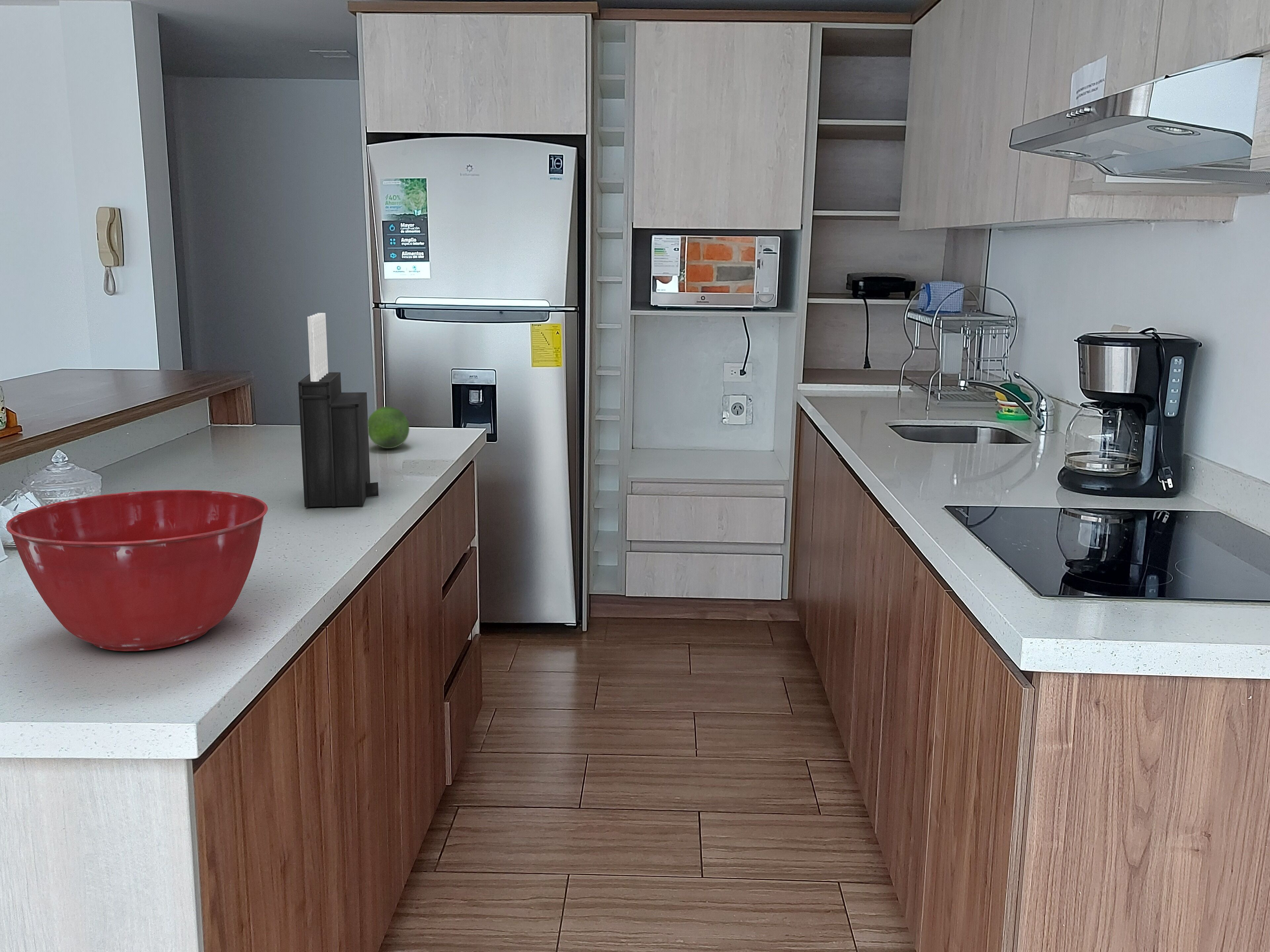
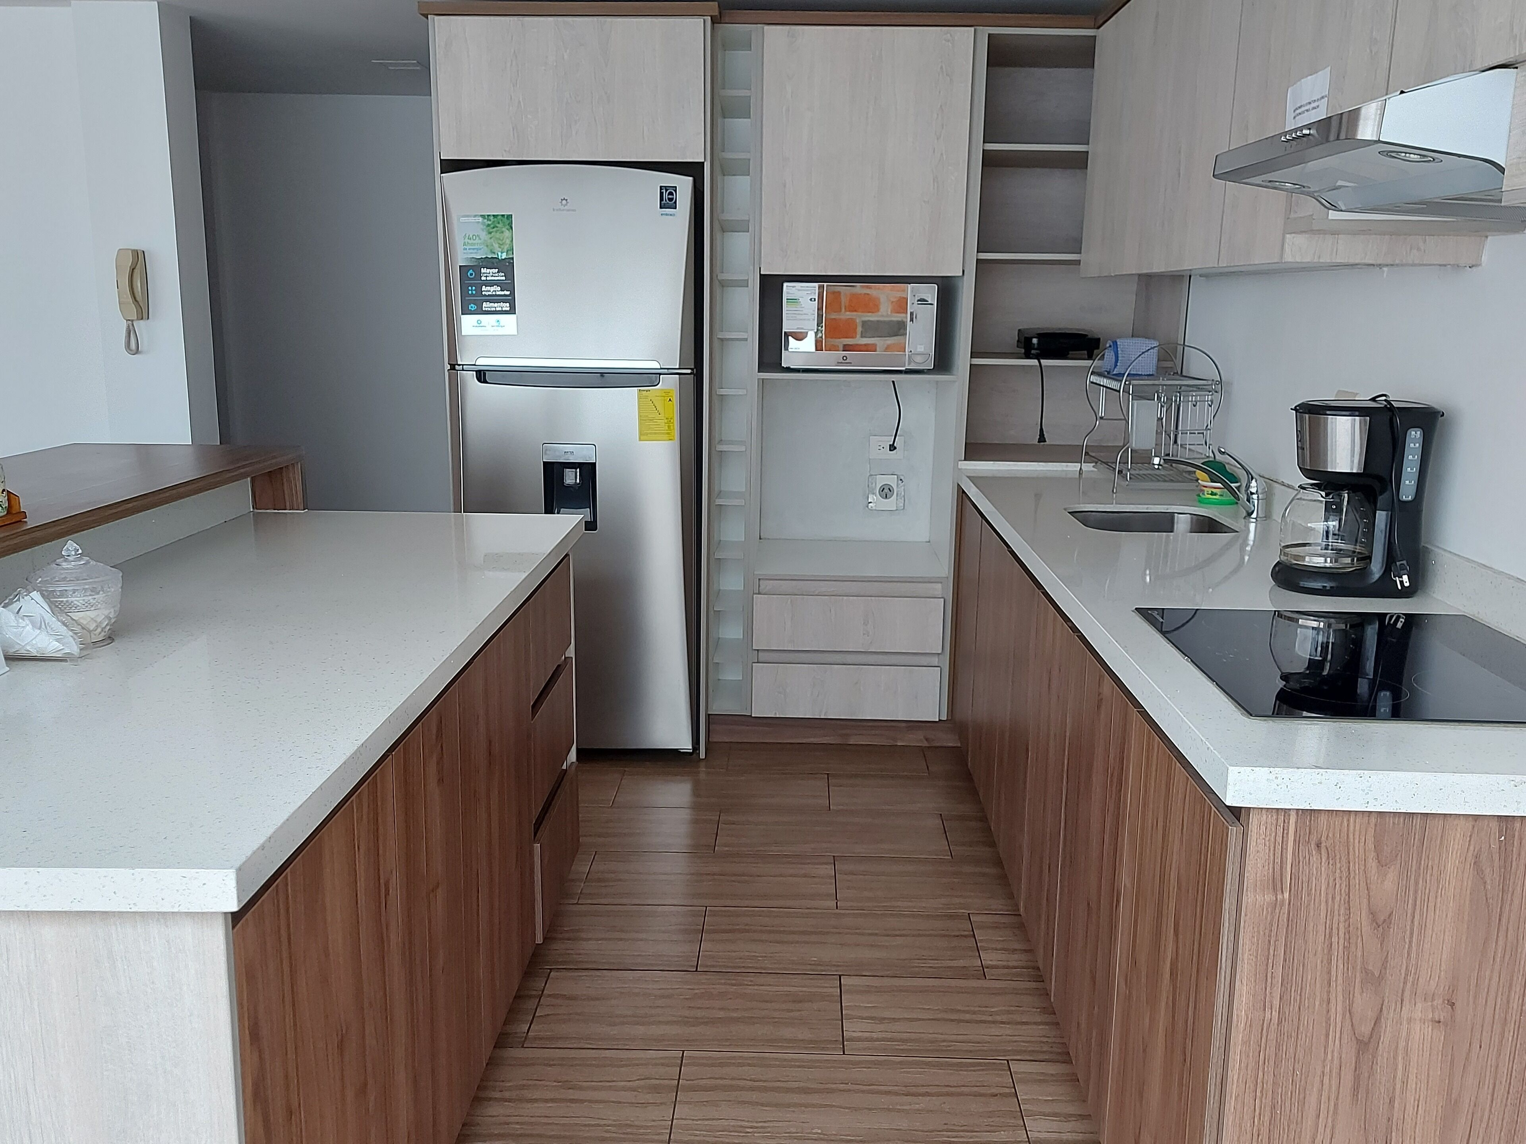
- knife block (341, 407)
- fruit (389, 426)
- mixing bowl (148, 572)
